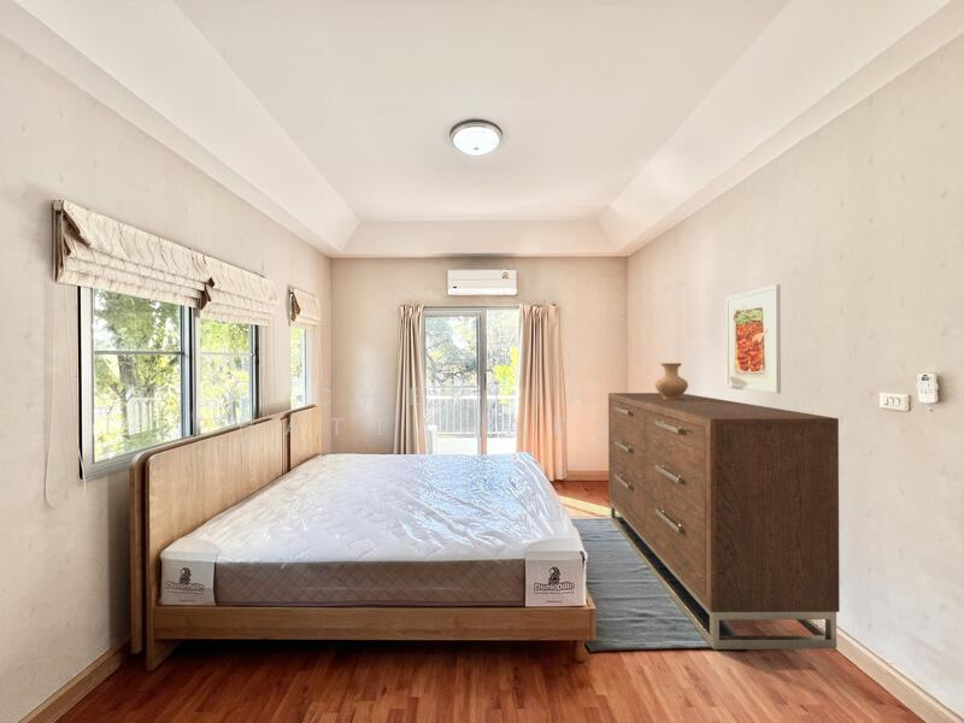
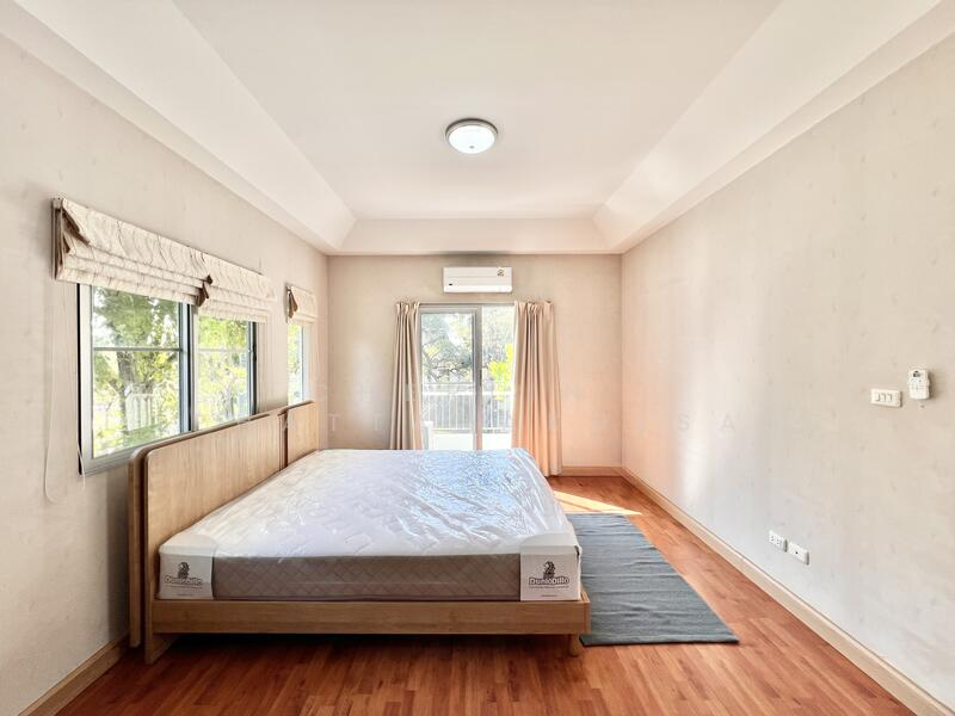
- vase (670, 380)
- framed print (750, 340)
- dresser (688, 483)
